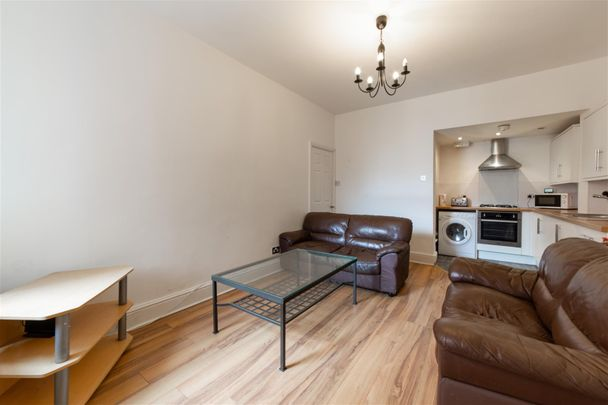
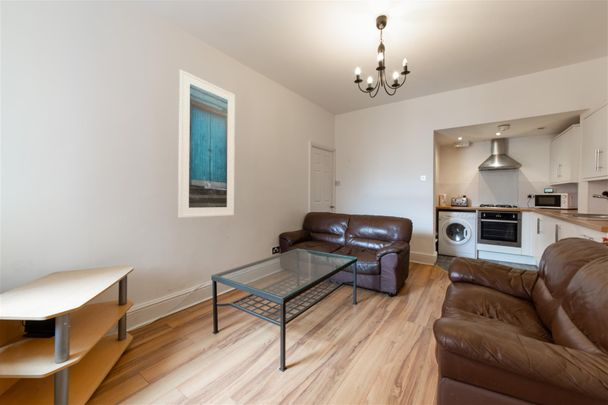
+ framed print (209, 149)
